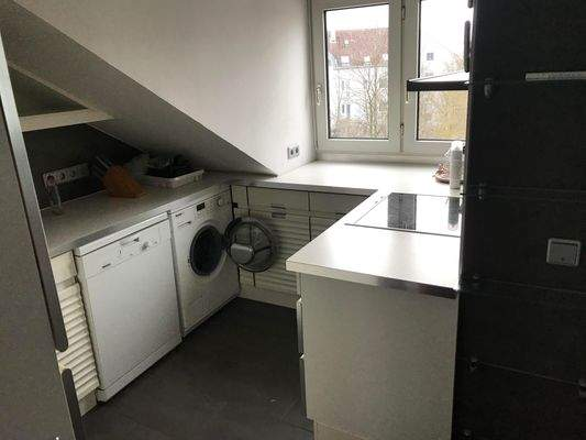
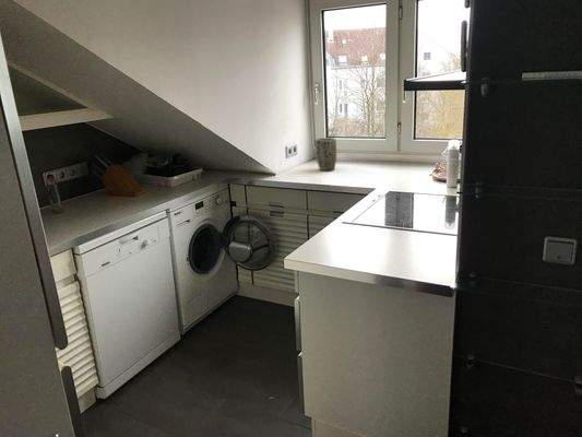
+ plant pot (325, 154)
